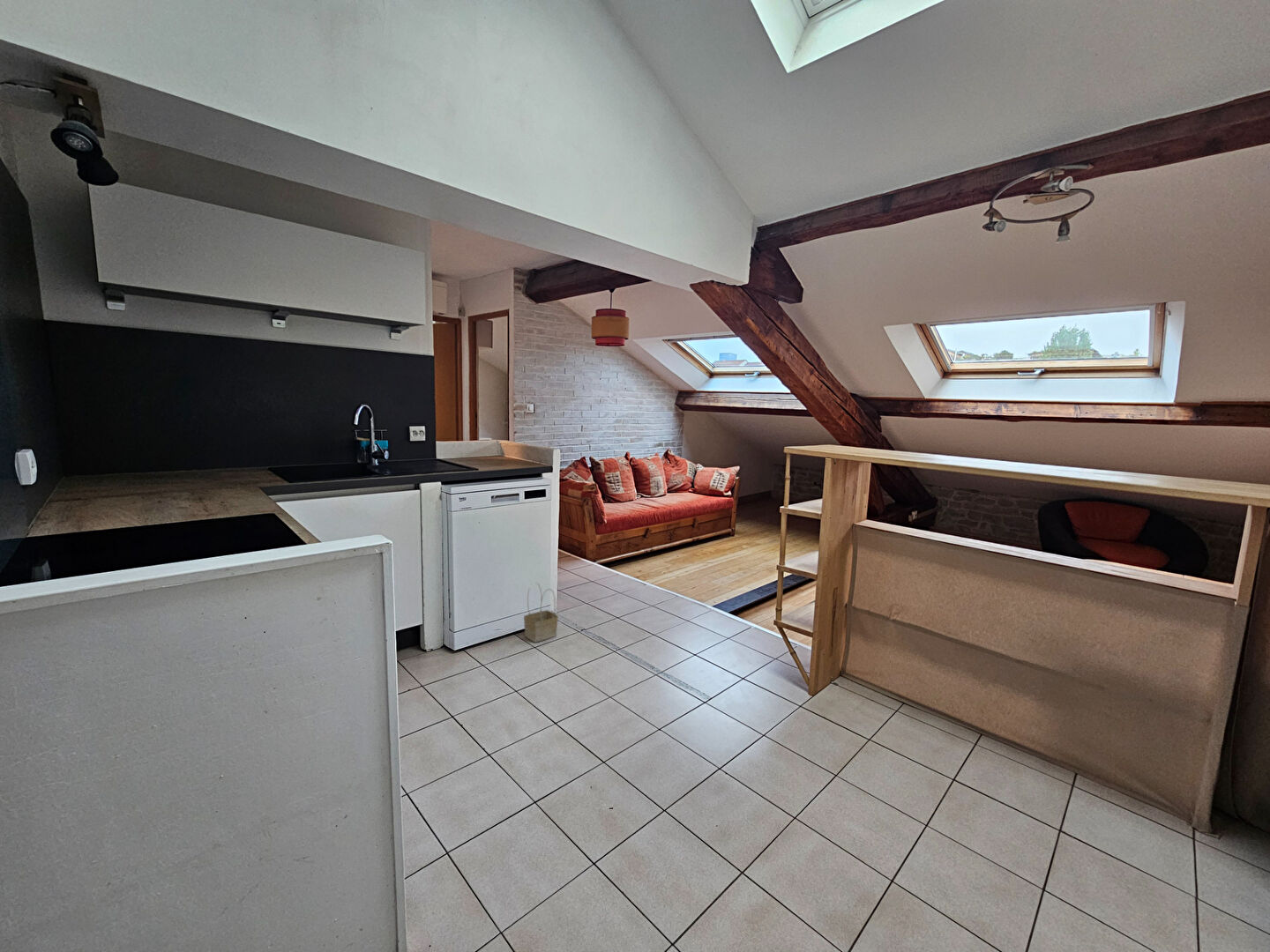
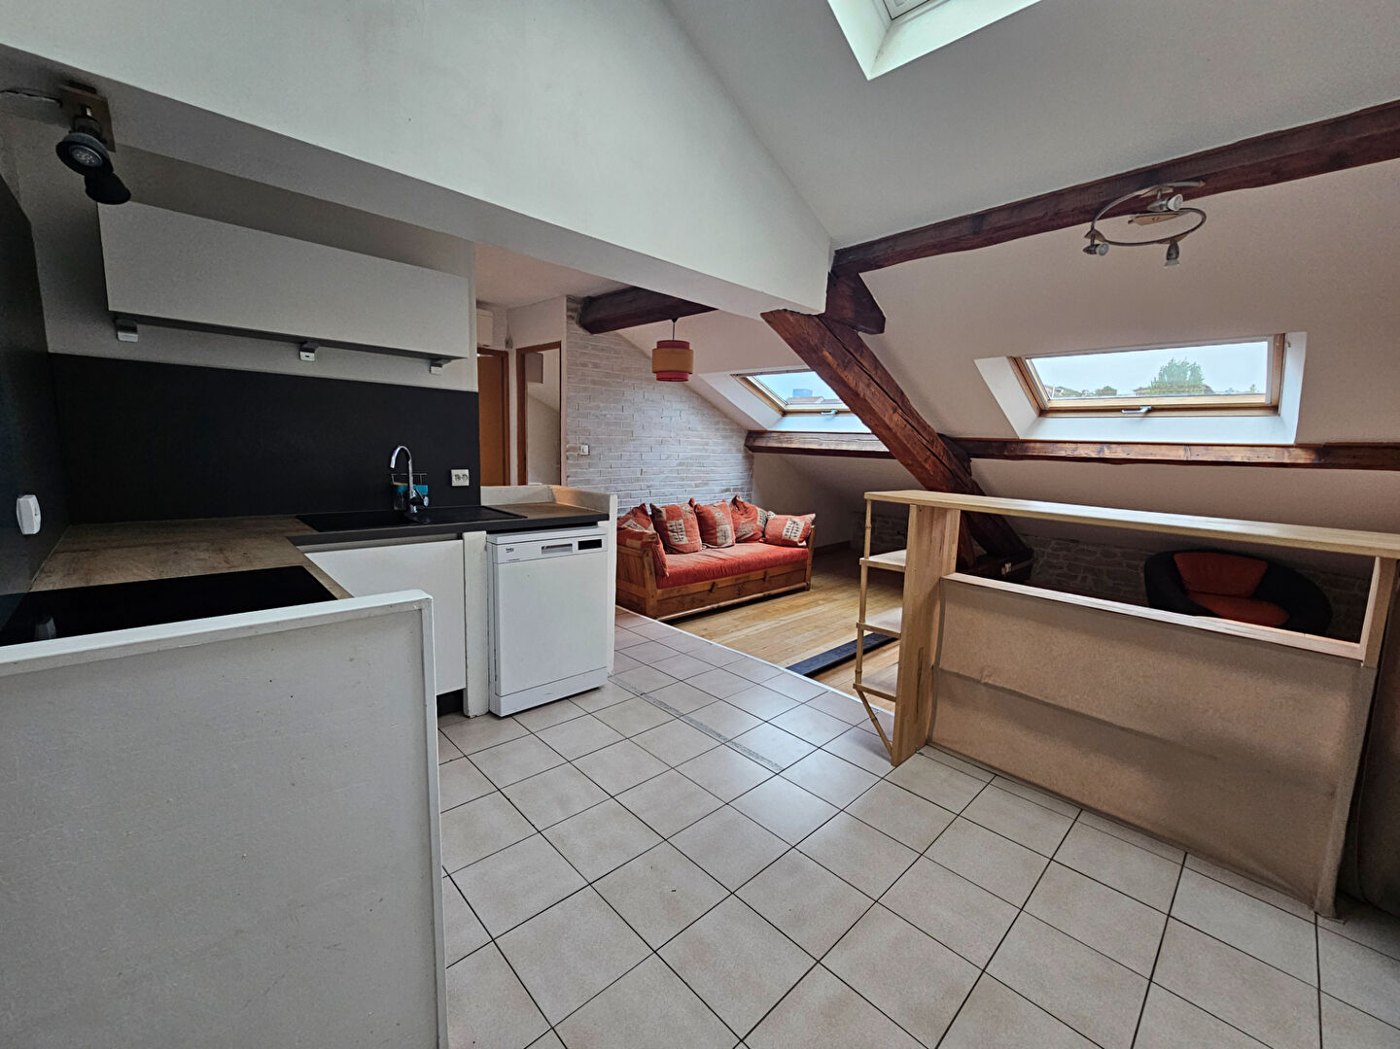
- basket (541, 610)
